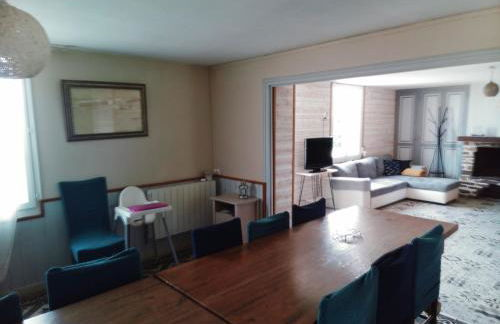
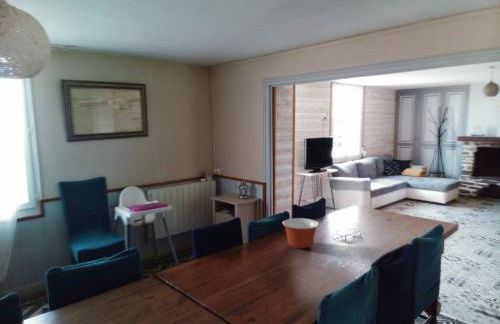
+ mixing bowl (300, 234)
